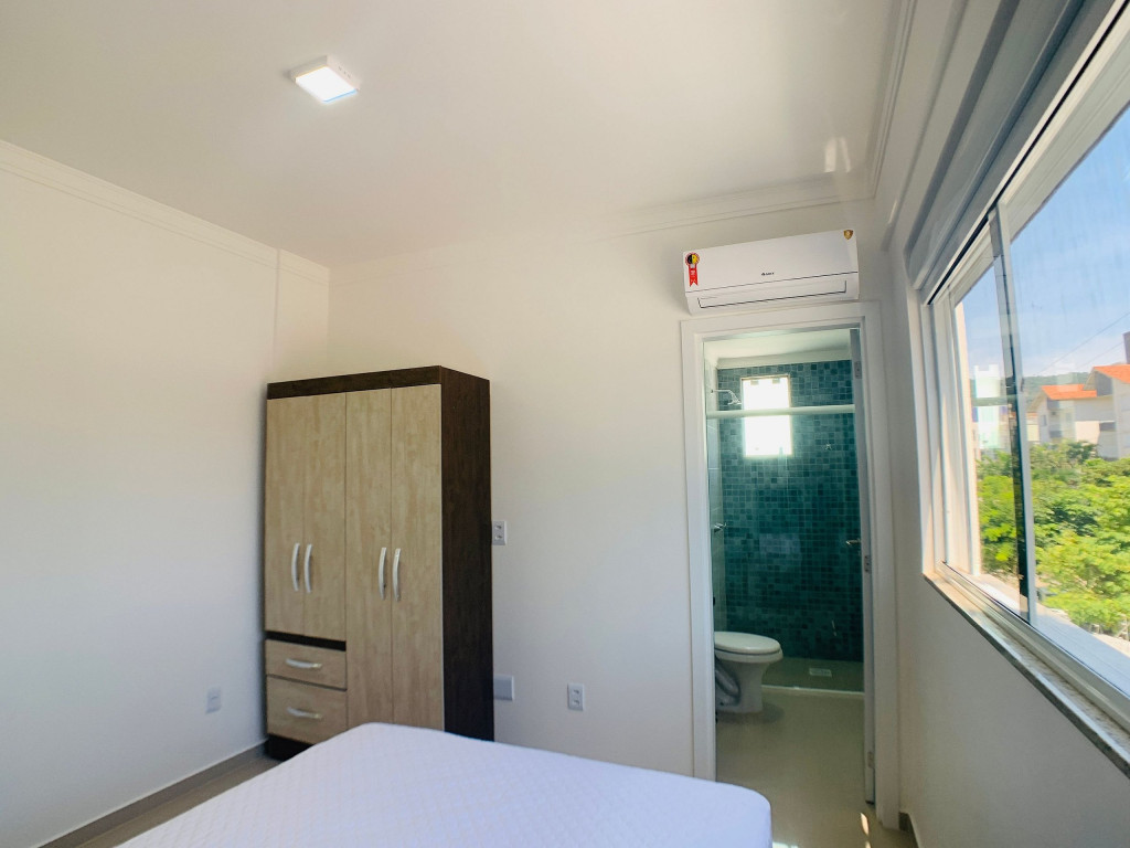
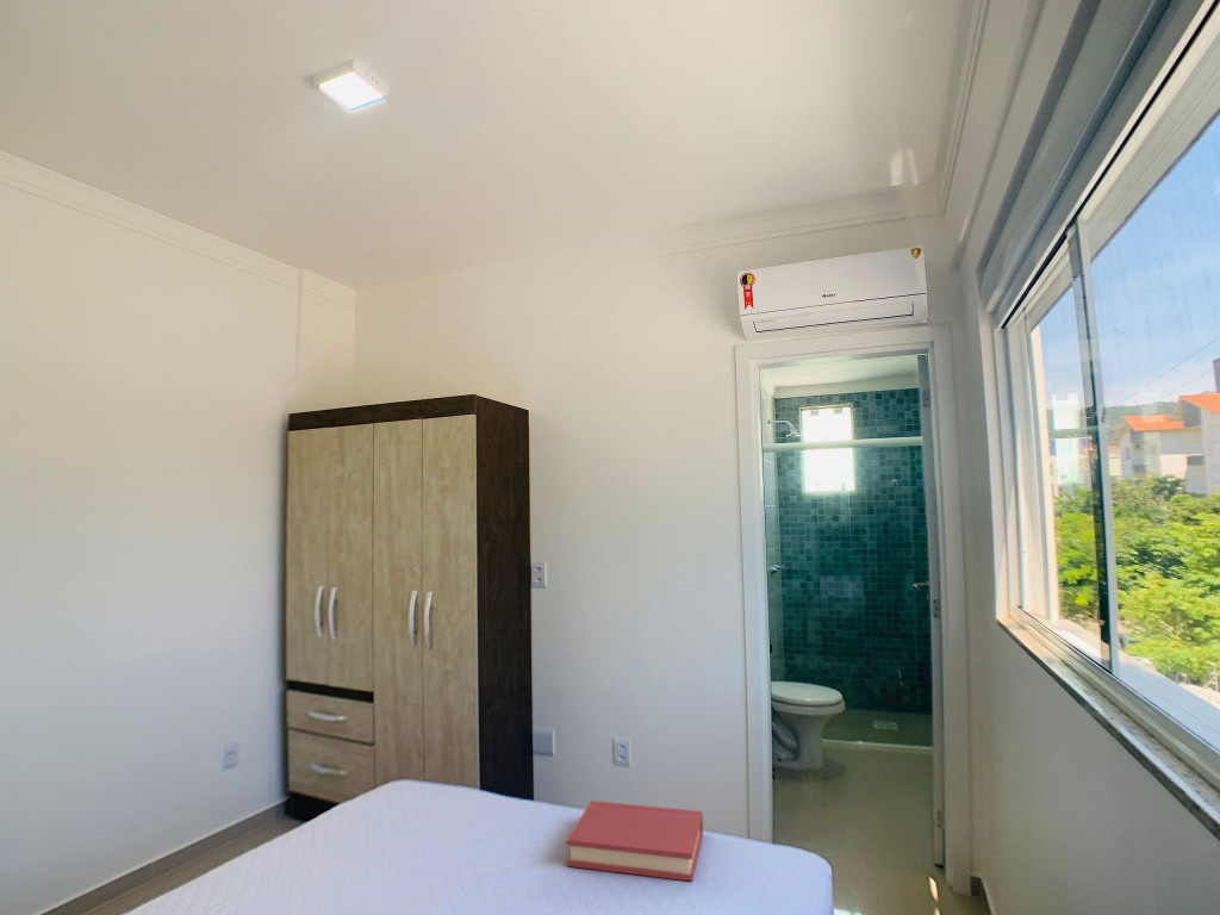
+ hardback book (637, 836)
